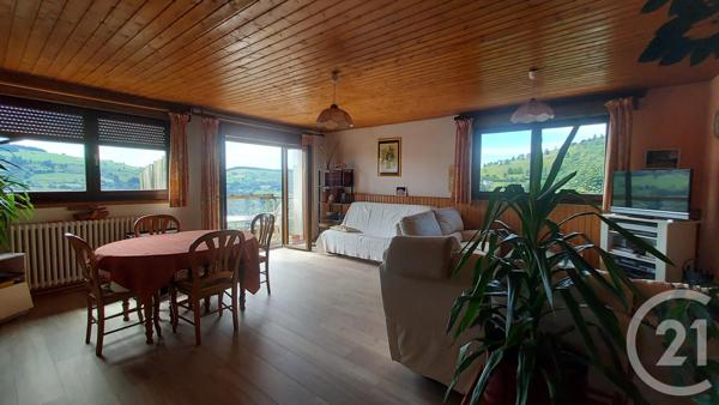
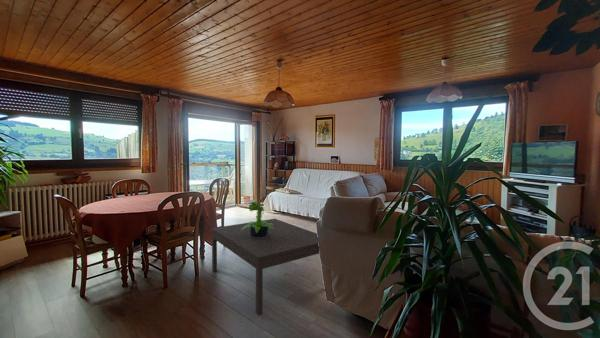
+ coffee table (268, 255)
+ potted plant (259, 217)
